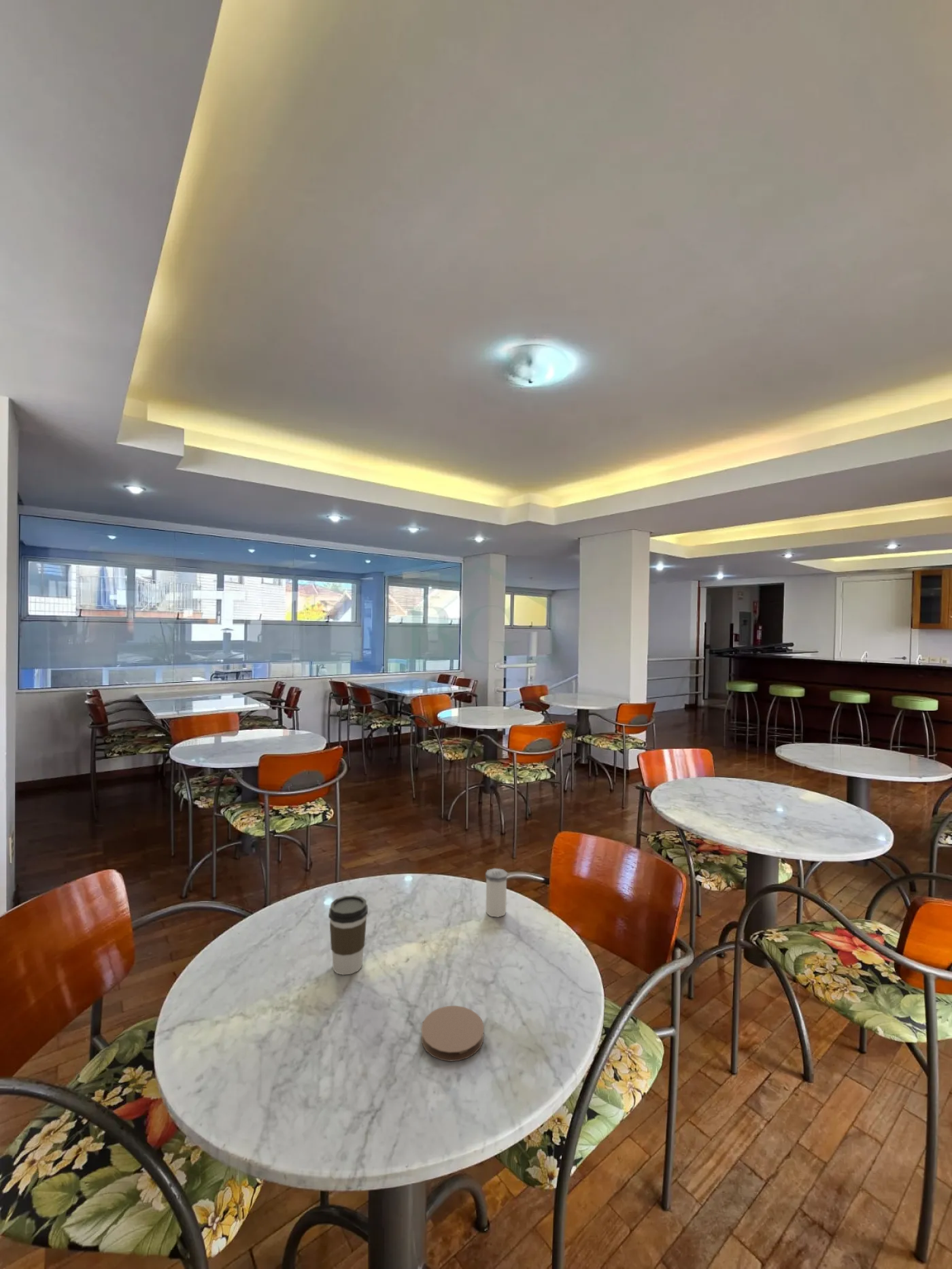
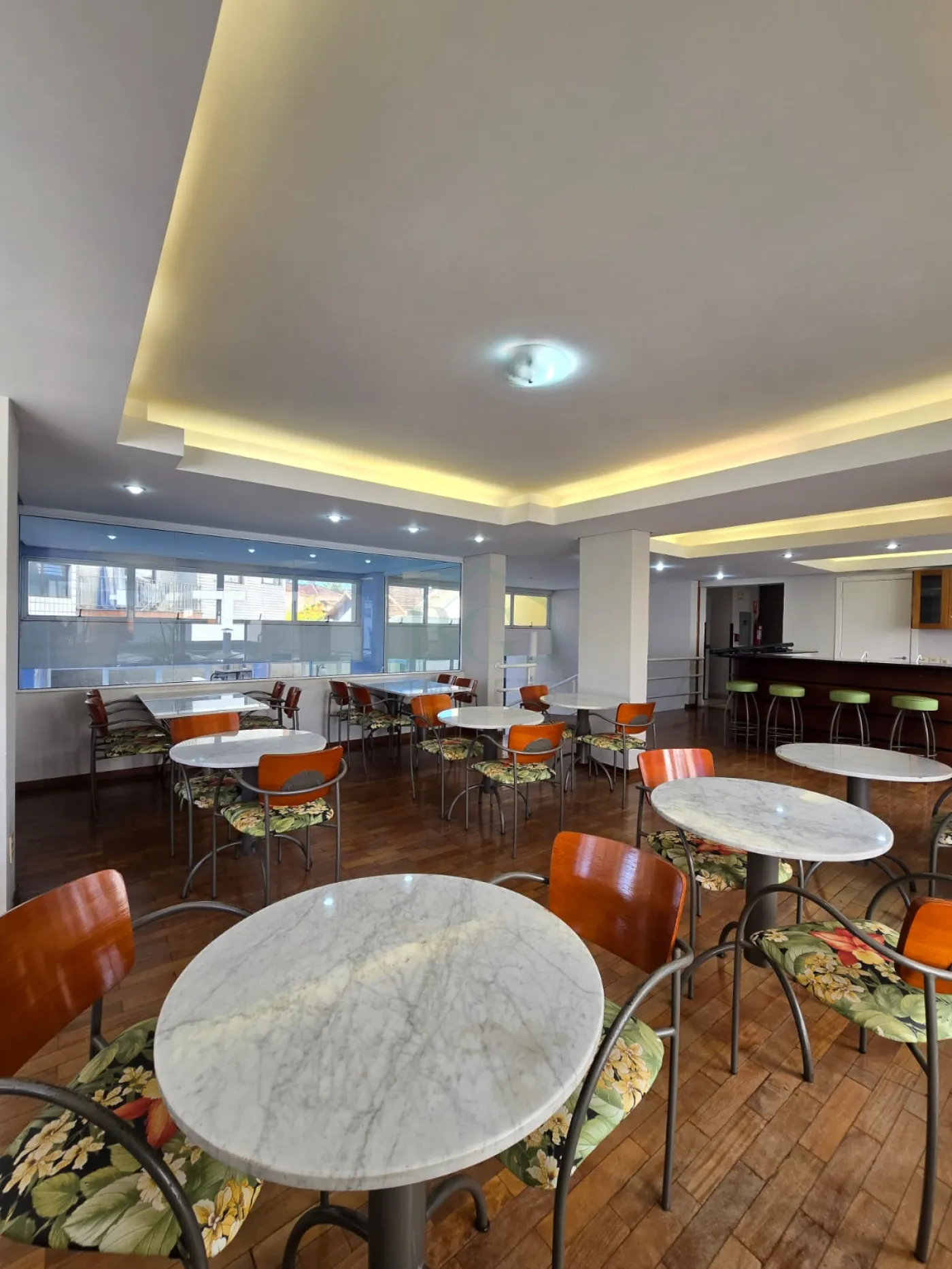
- salt shaker (496, 892)
- coaster (452, 1032)
- coffee cup (348, 934)
